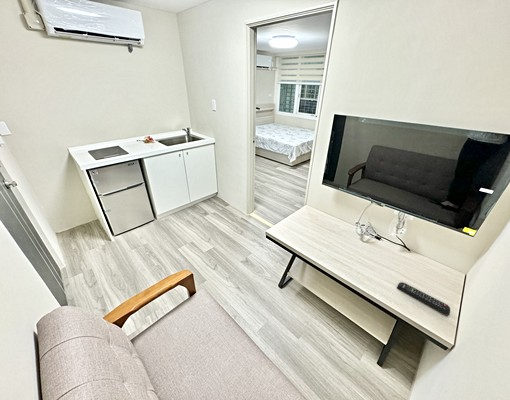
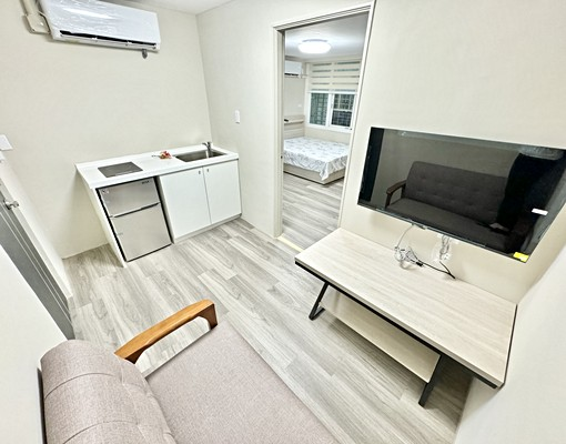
- remote control (422, 297)
